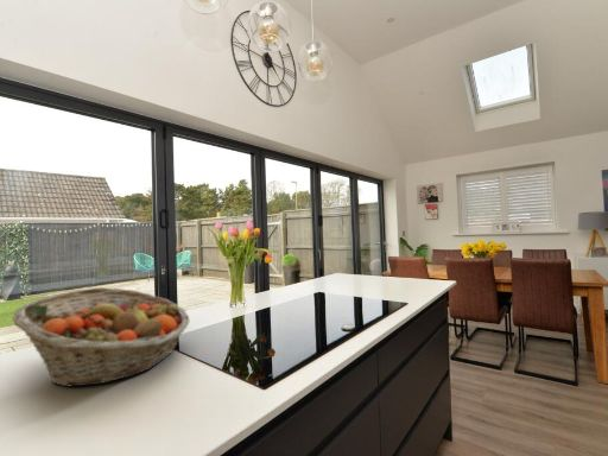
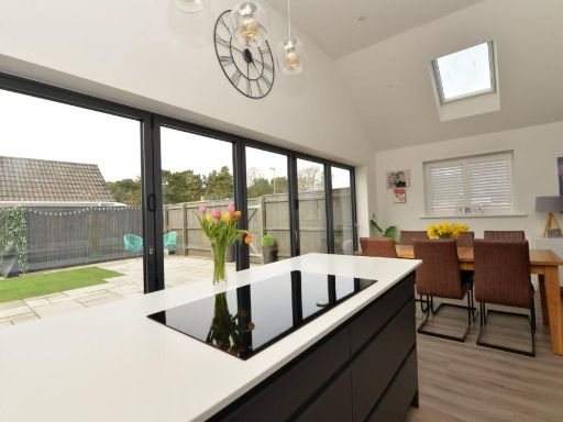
- fruit basket (114, 325)
